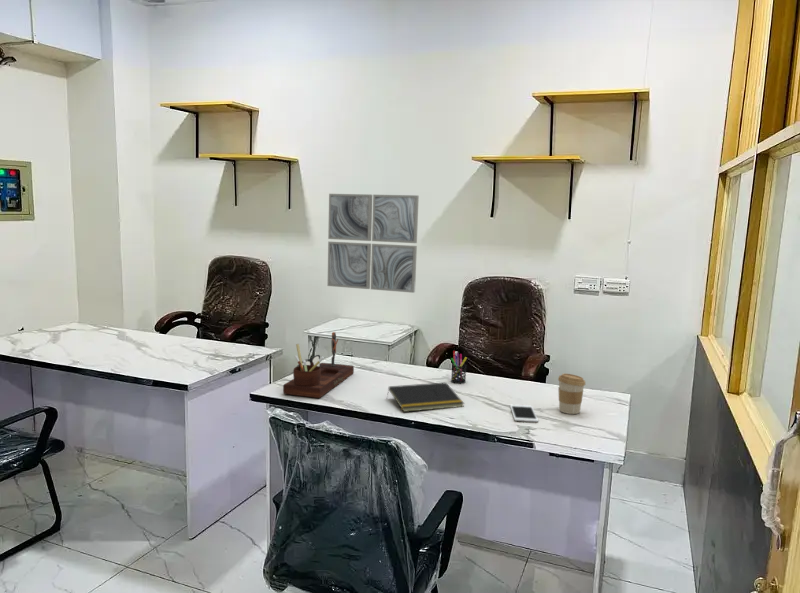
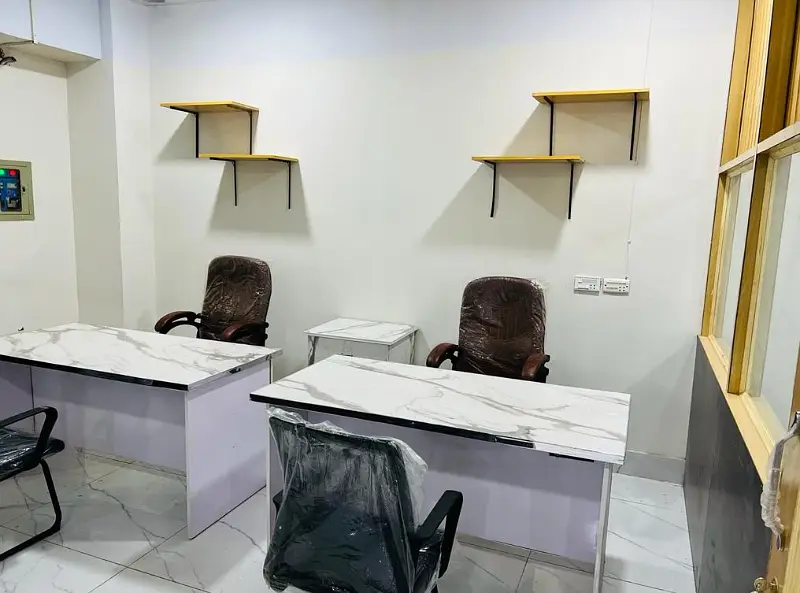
- cell phone (523, 412)
- desk organizer (318, 361)
- notepad (425, 396)
- wall art (372, 240)
- coffee cup (570, 392)
- pen holder (457, 367)
